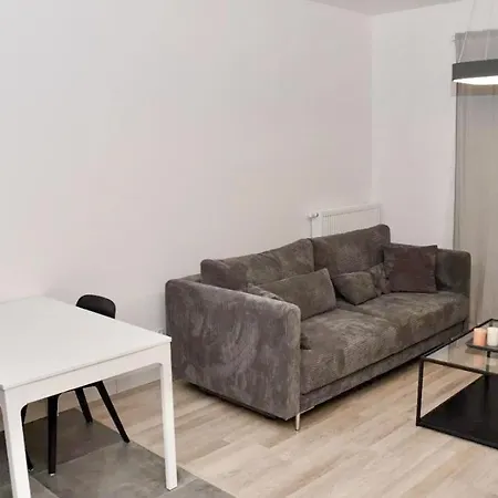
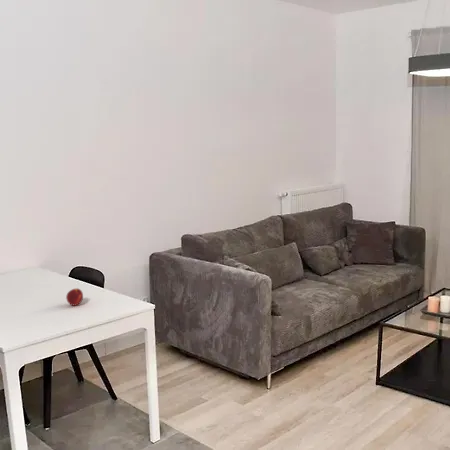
+ peach (74, 297)
